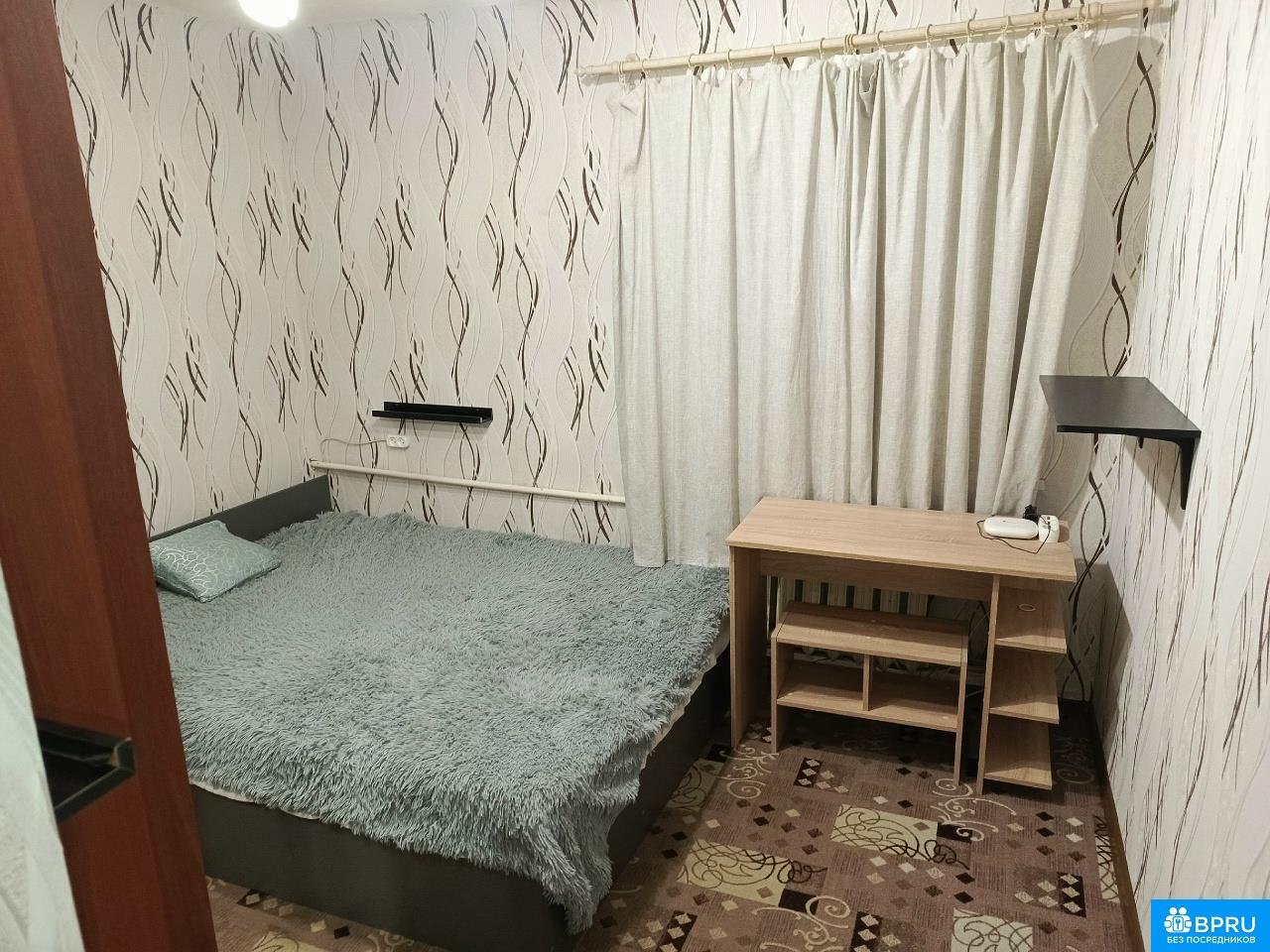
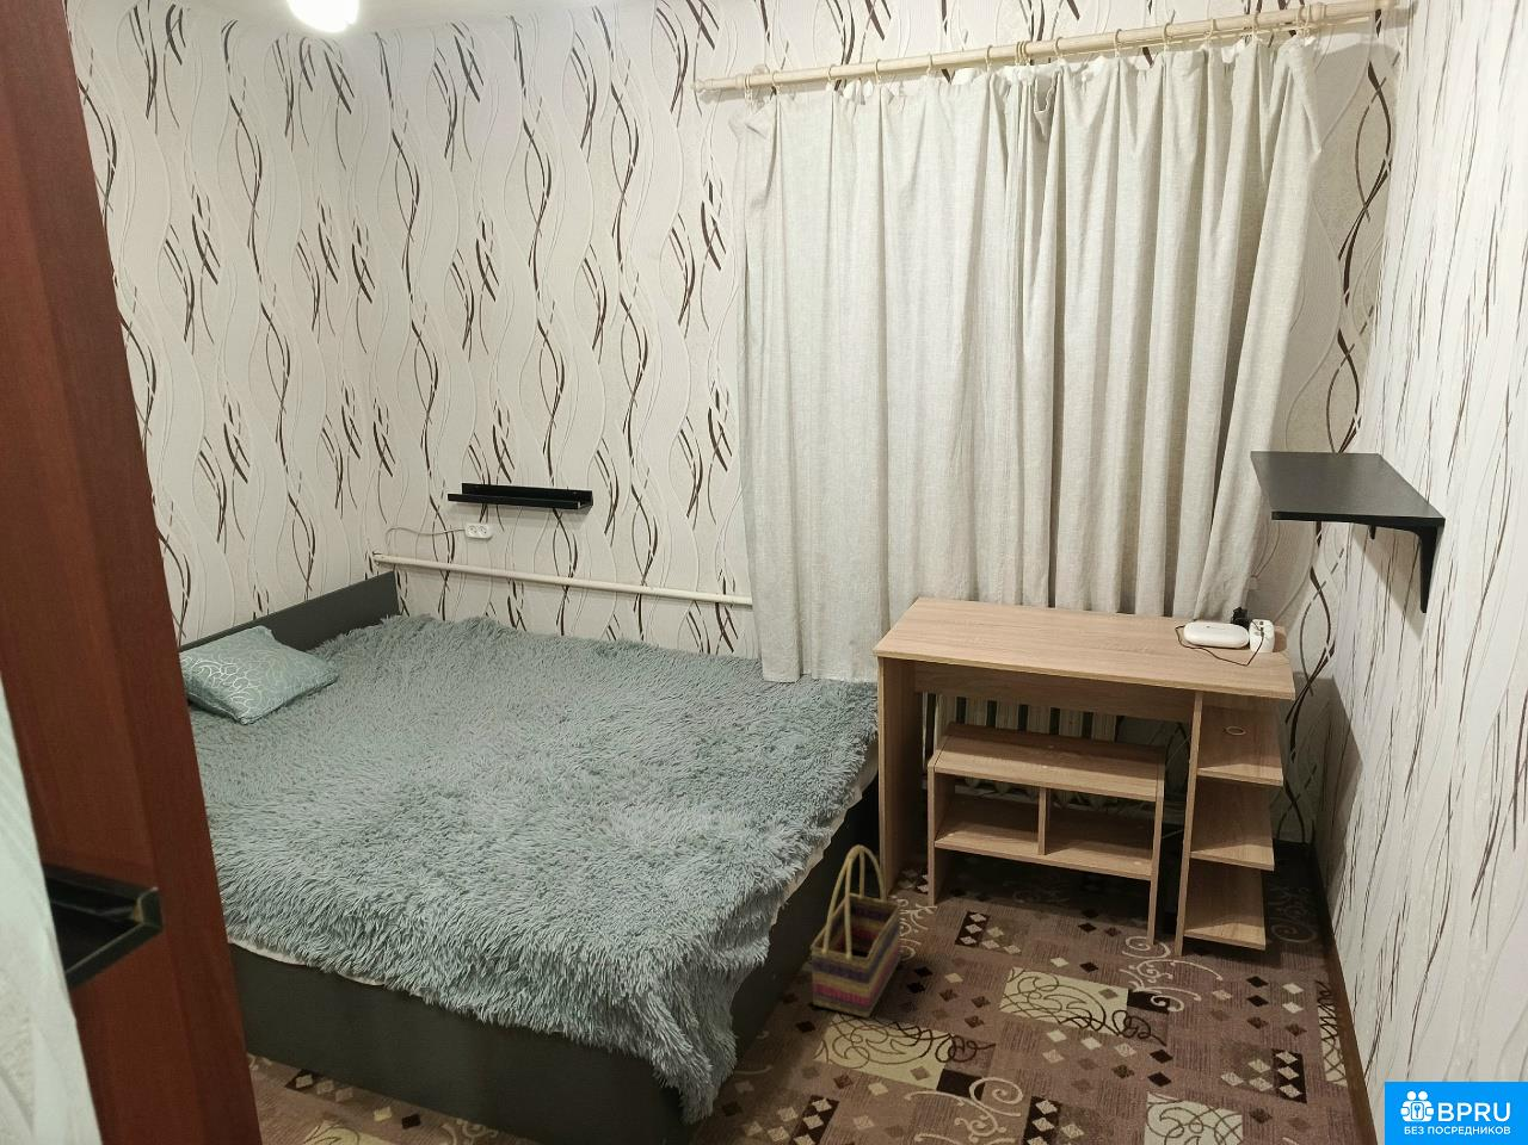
+ basket (857, 916)
